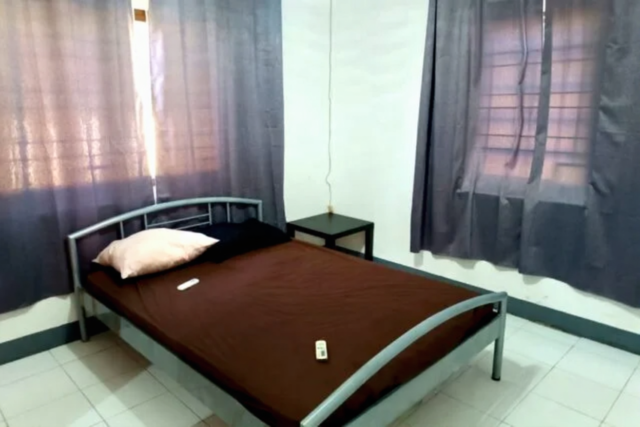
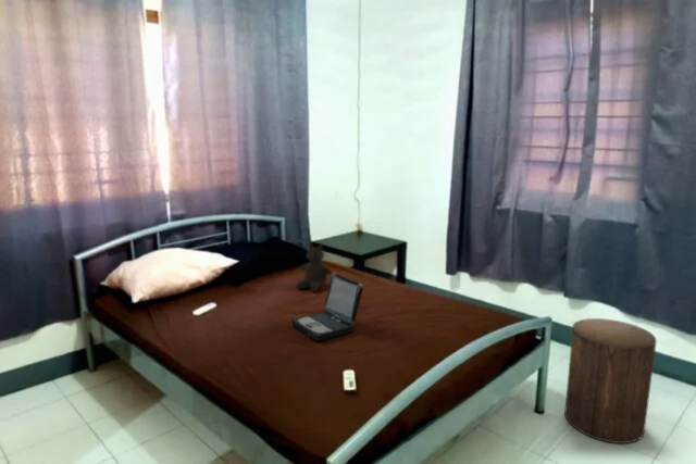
+ stool (608, 377)
+ laptop (327, 304)
+ teddy bear (312, 266)
